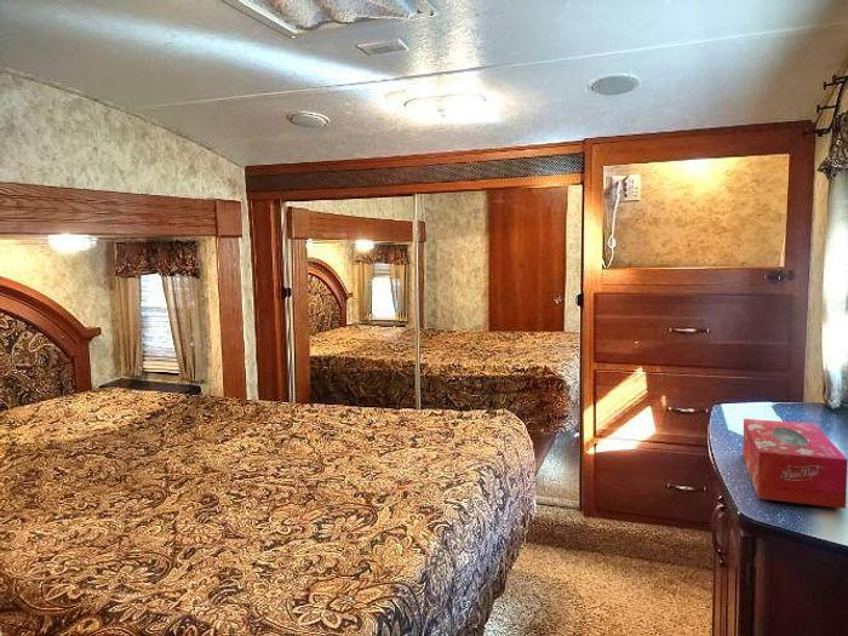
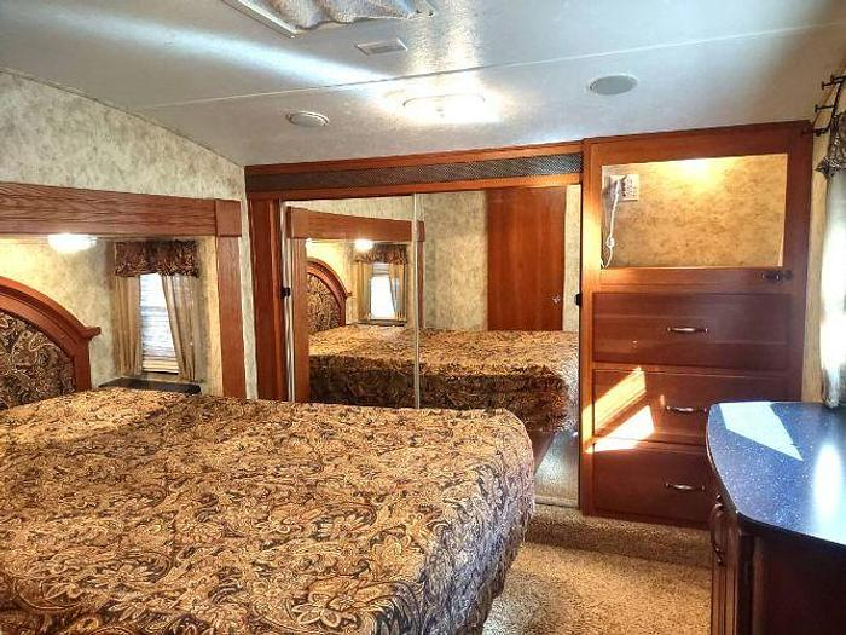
- tissue box (789, 458)
